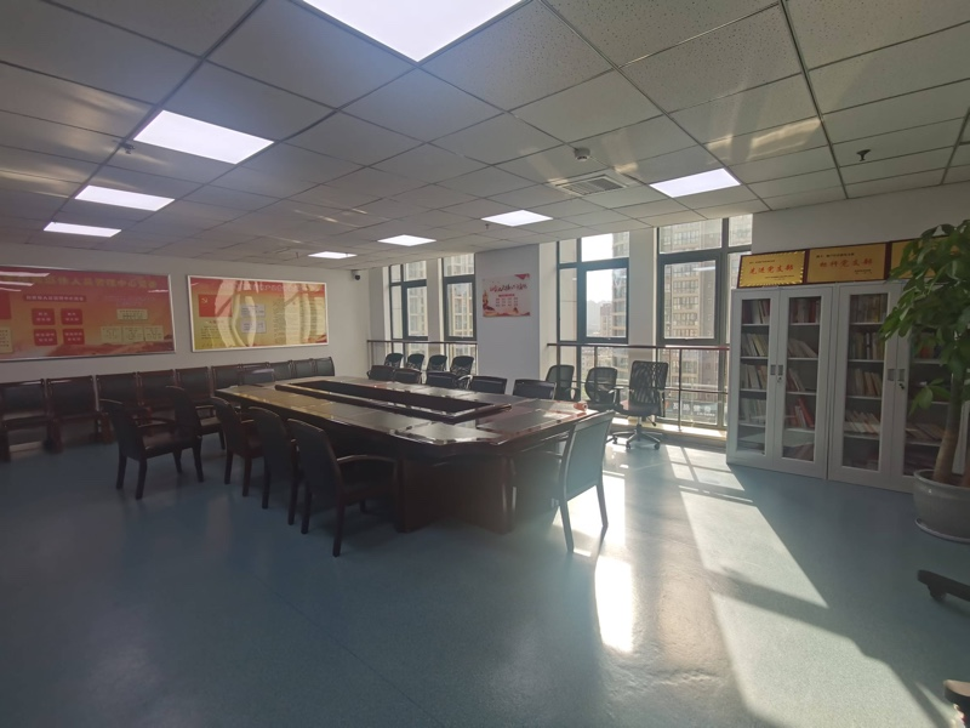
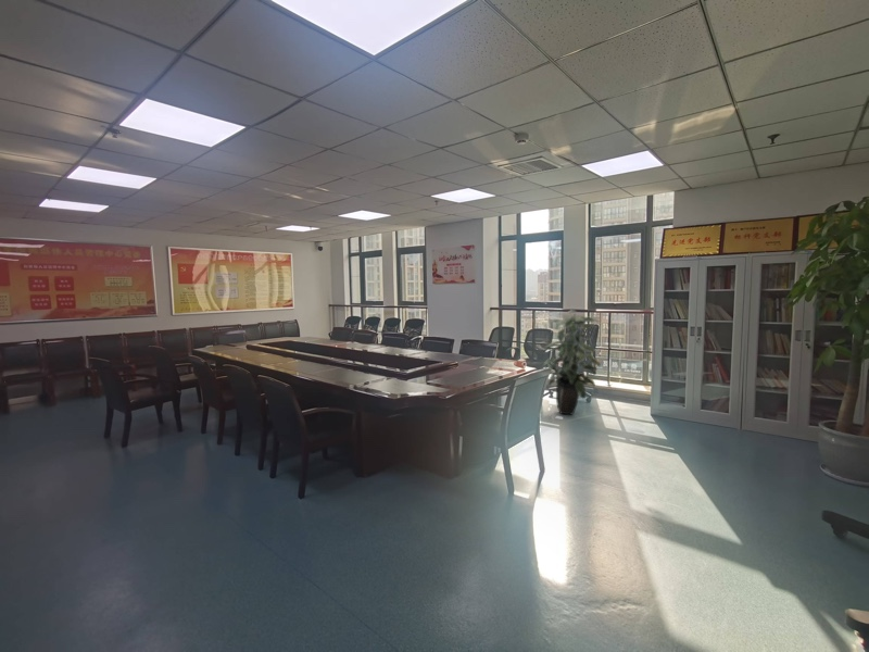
+ indoor plant (571, 363)
